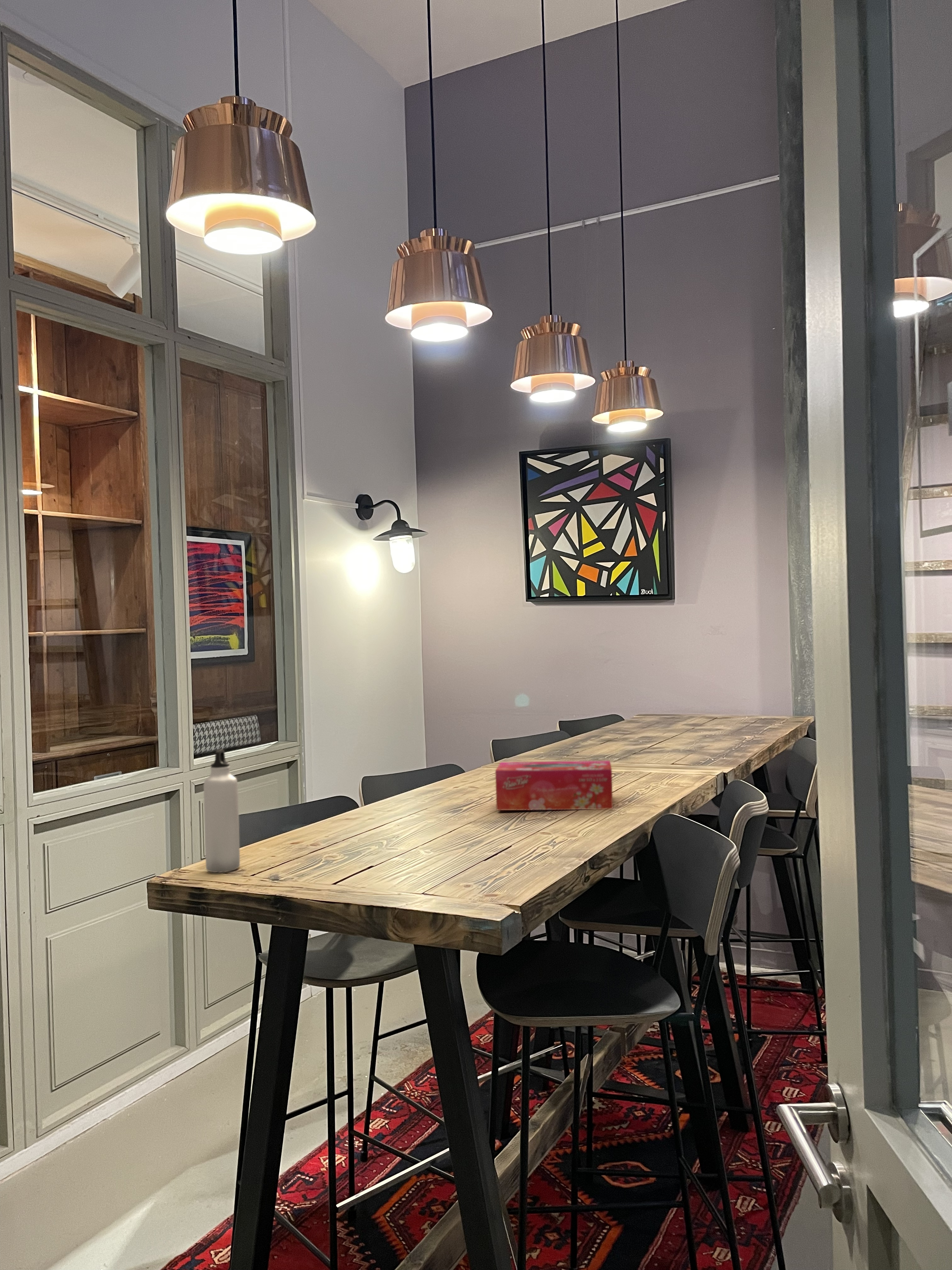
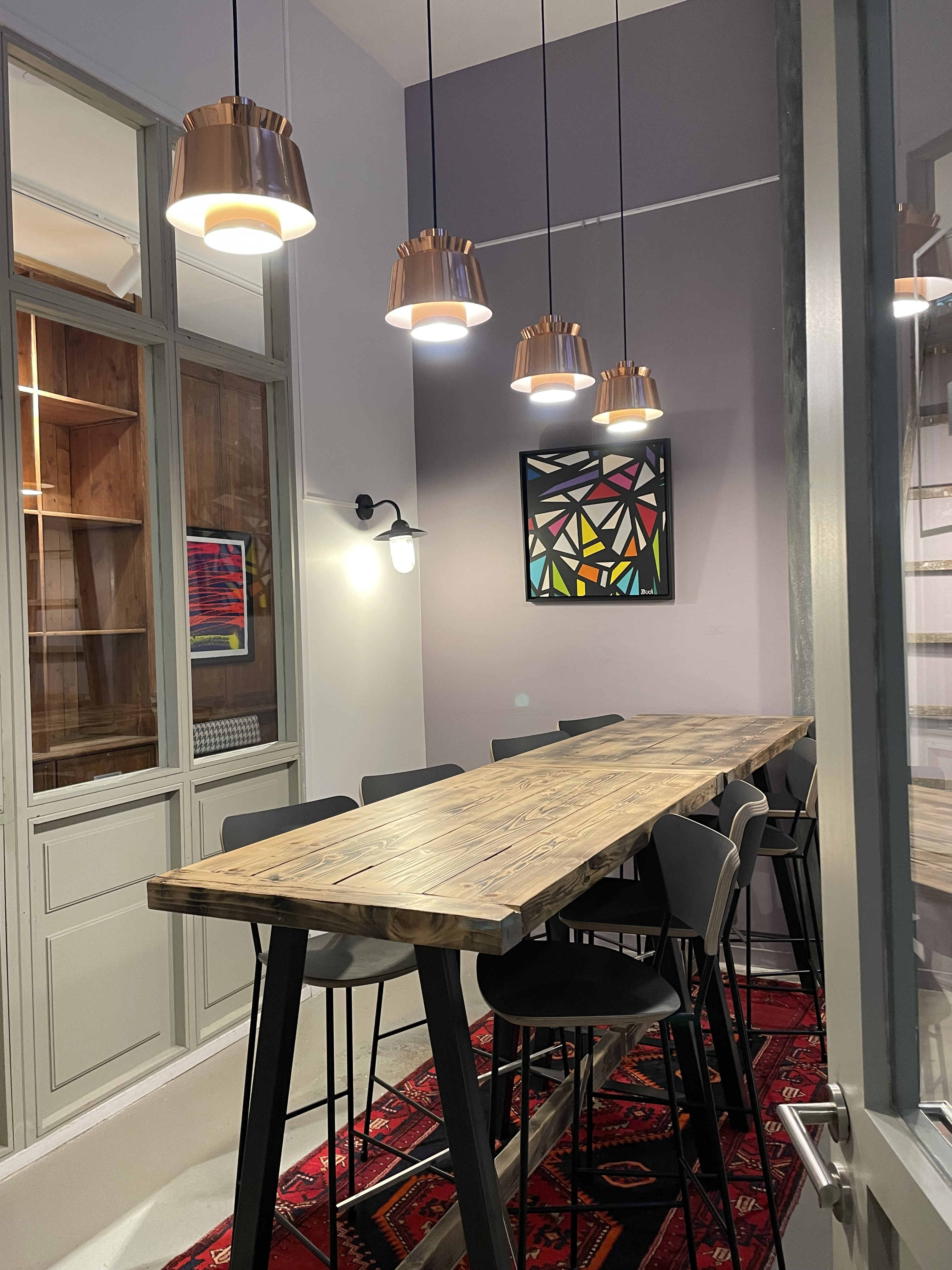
- tissue box (554, 785)
- water bottle (221, 809)
